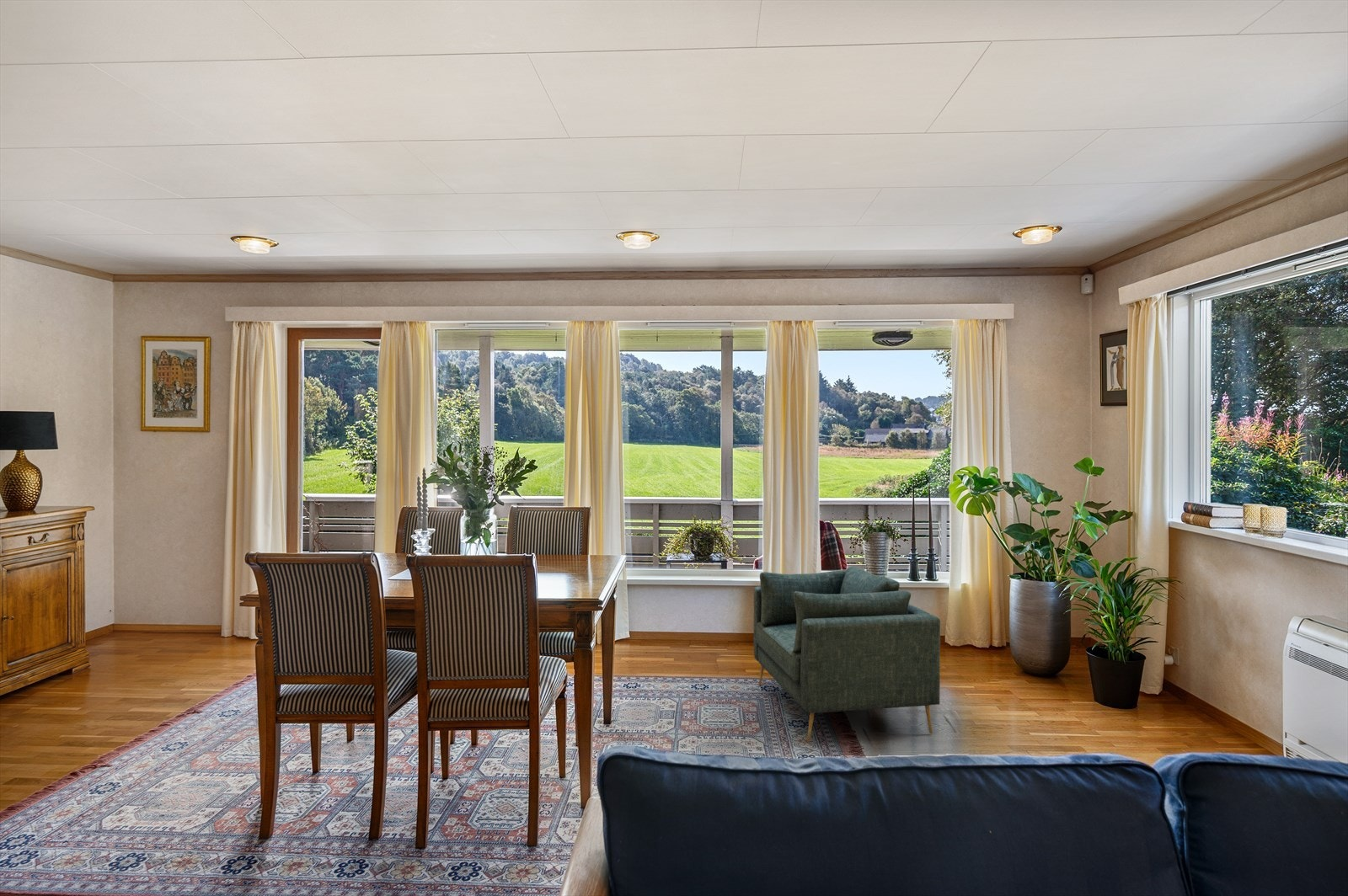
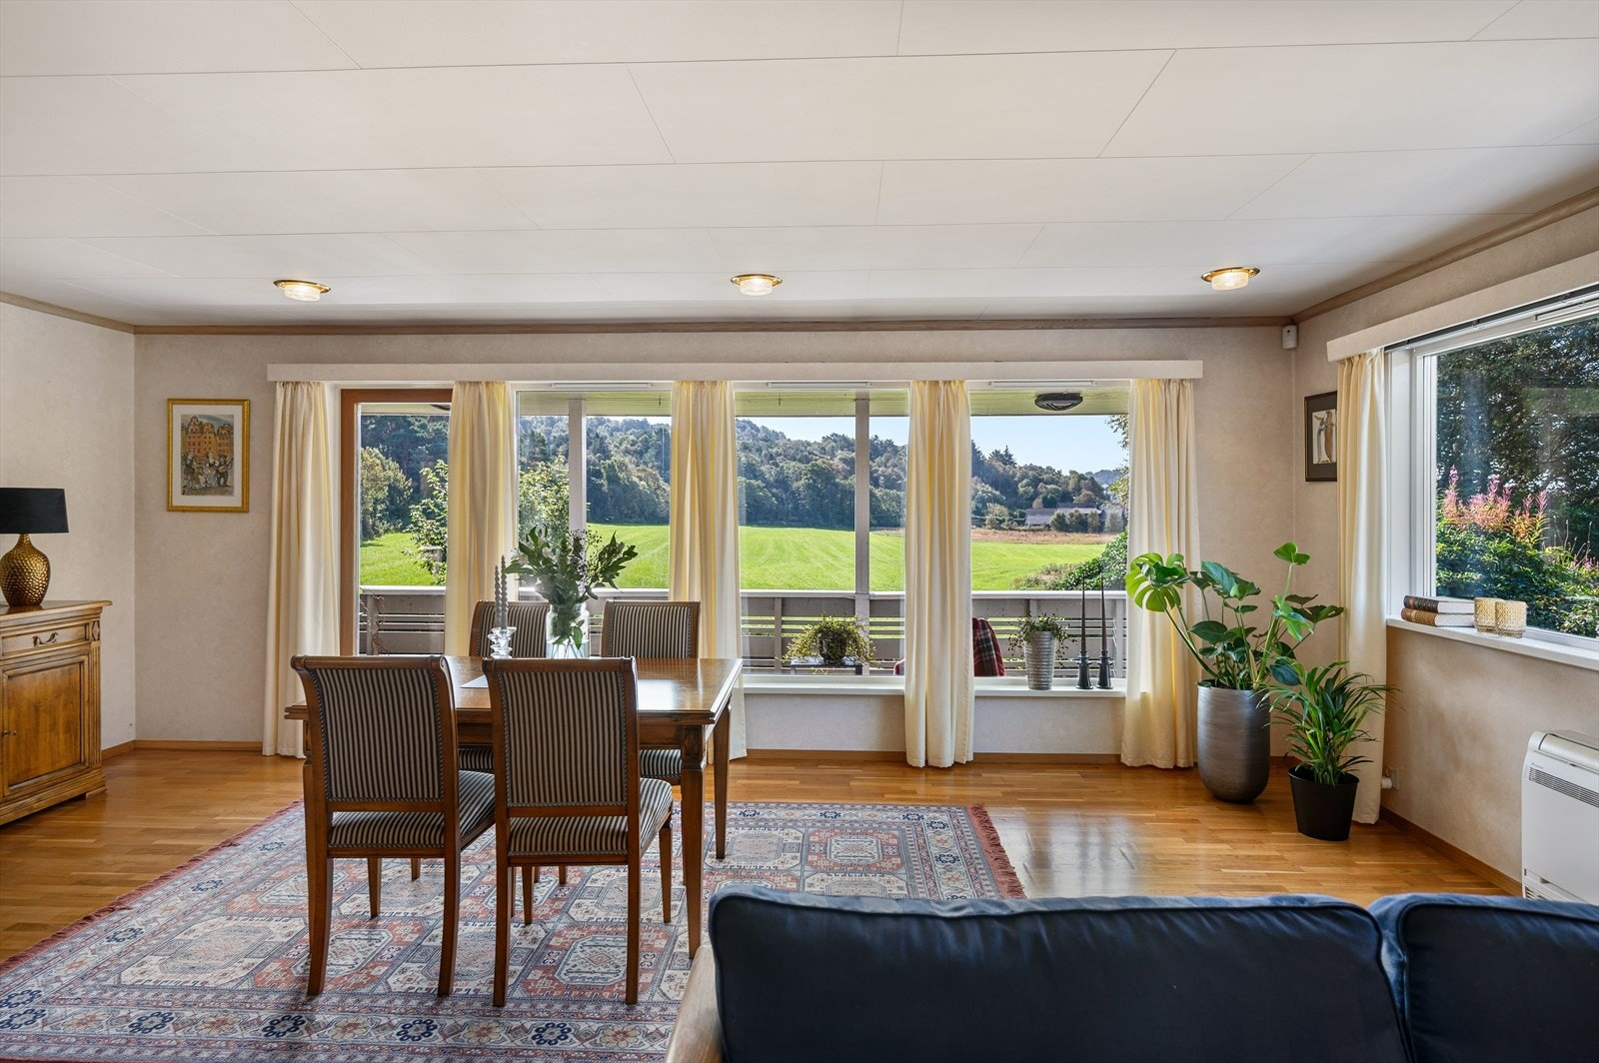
- armchair (836, 640)
